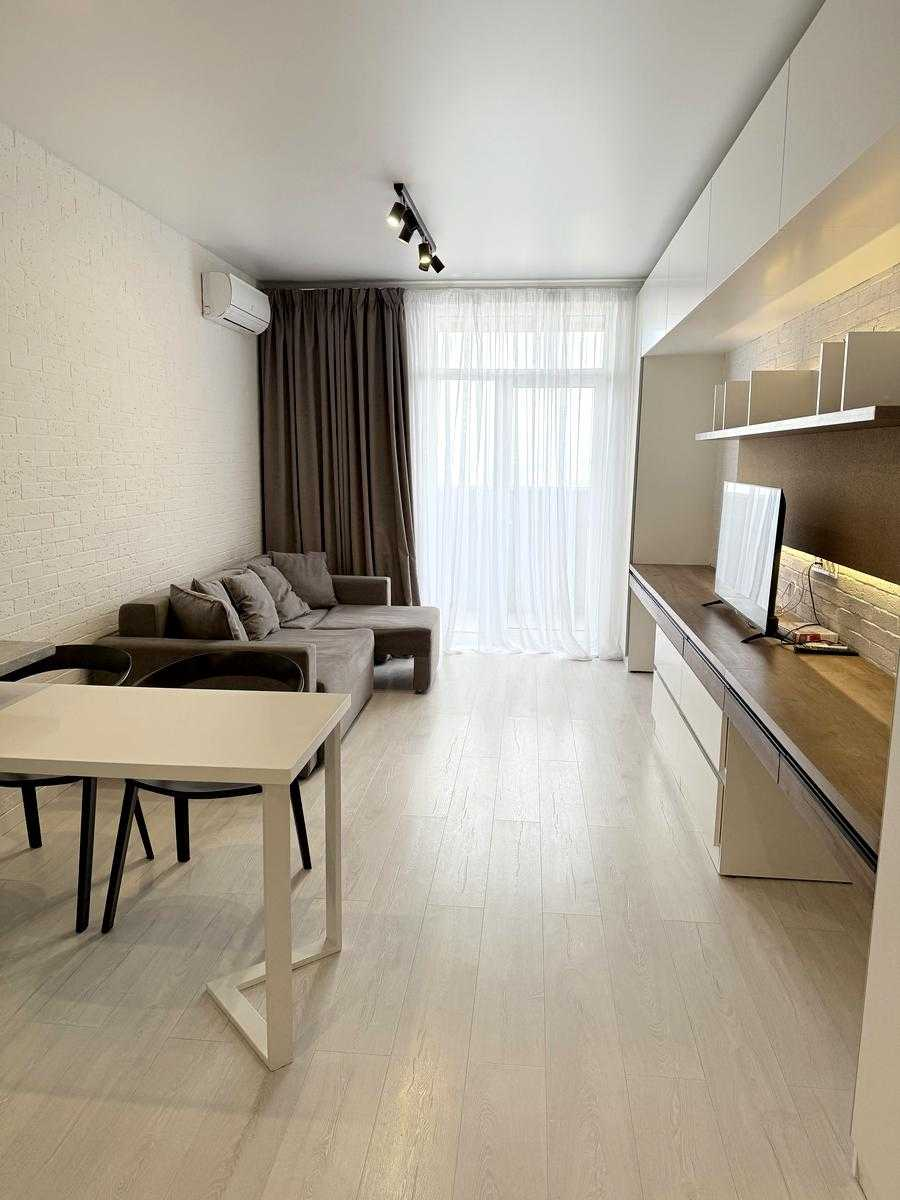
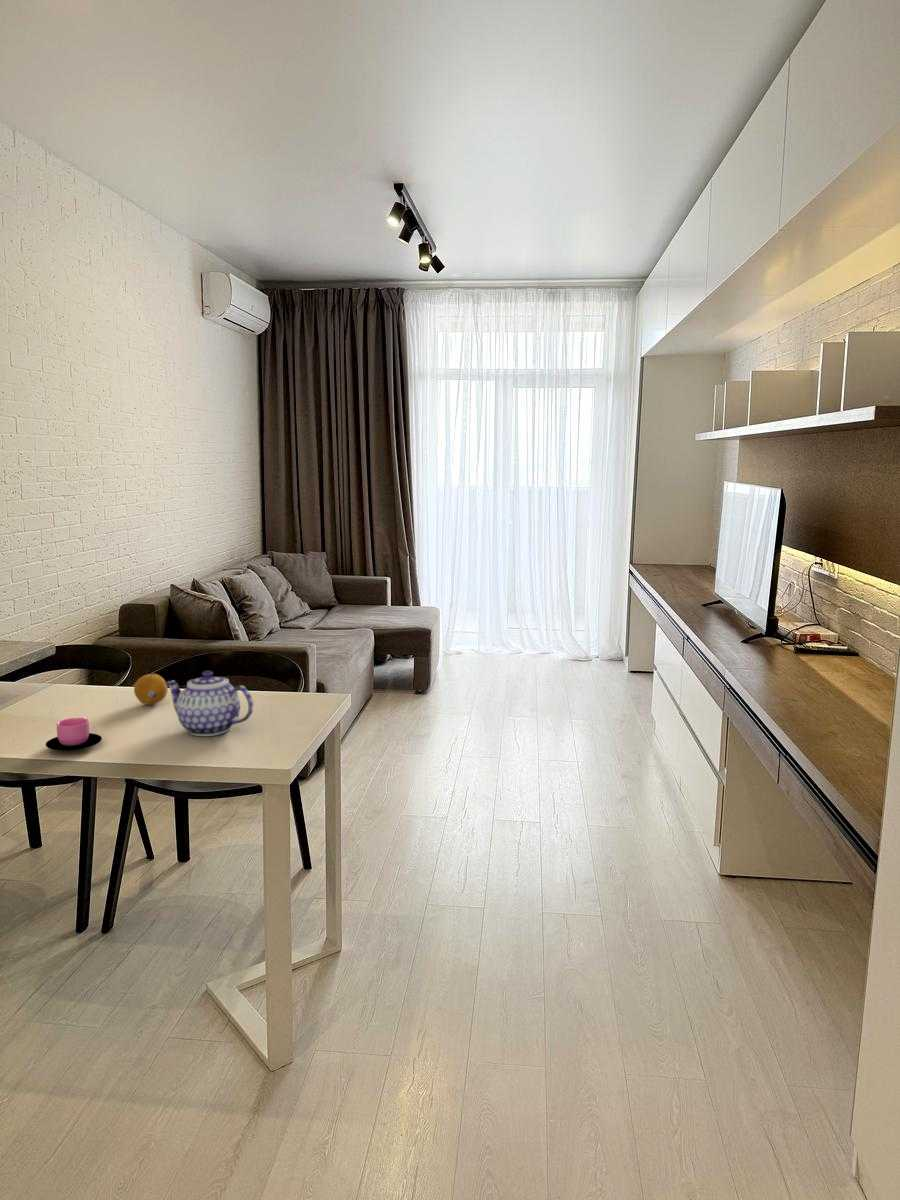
+ fruit (150, 689)
+ teapot (208, 700)
+ cup (73, 734)
